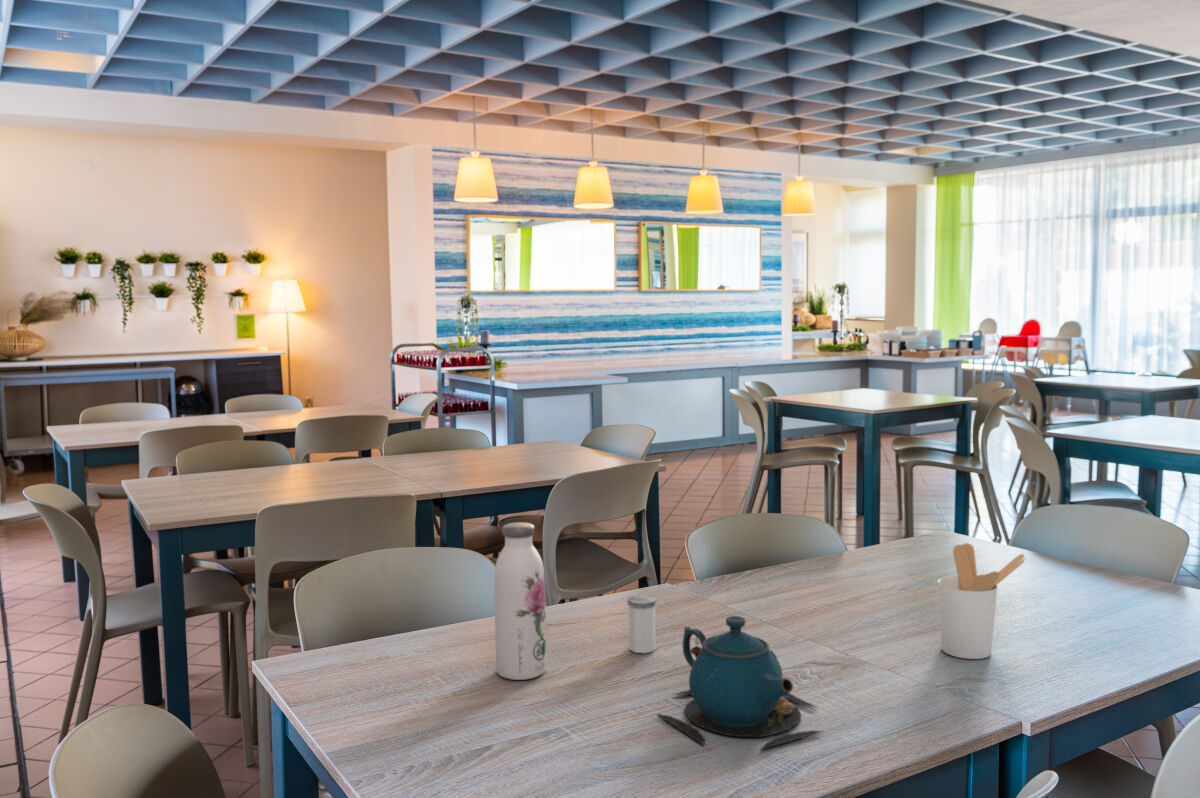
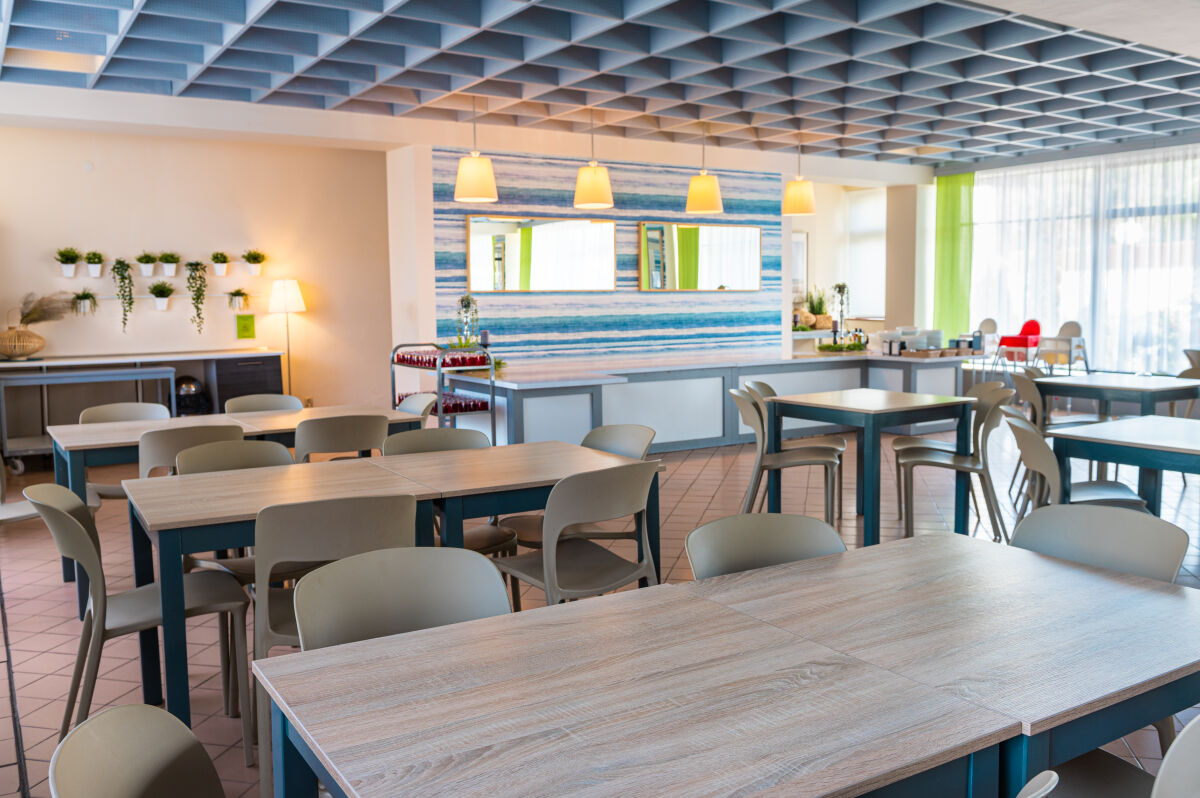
- utensil holder (982, 601)
- water bottle (519, 598)
- teapot (738, 664)
- salt shaker (642, 623)
